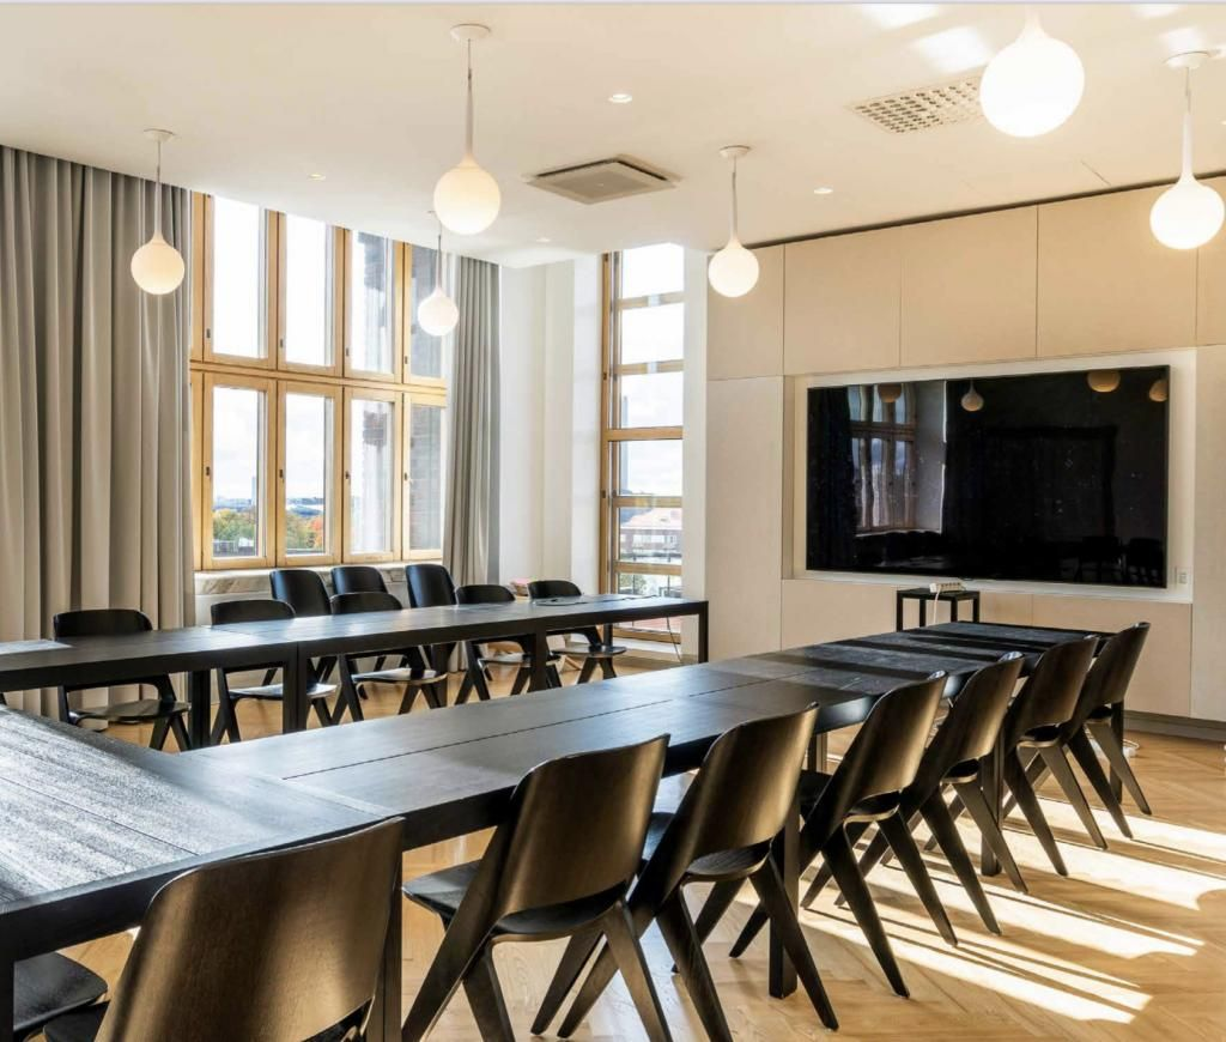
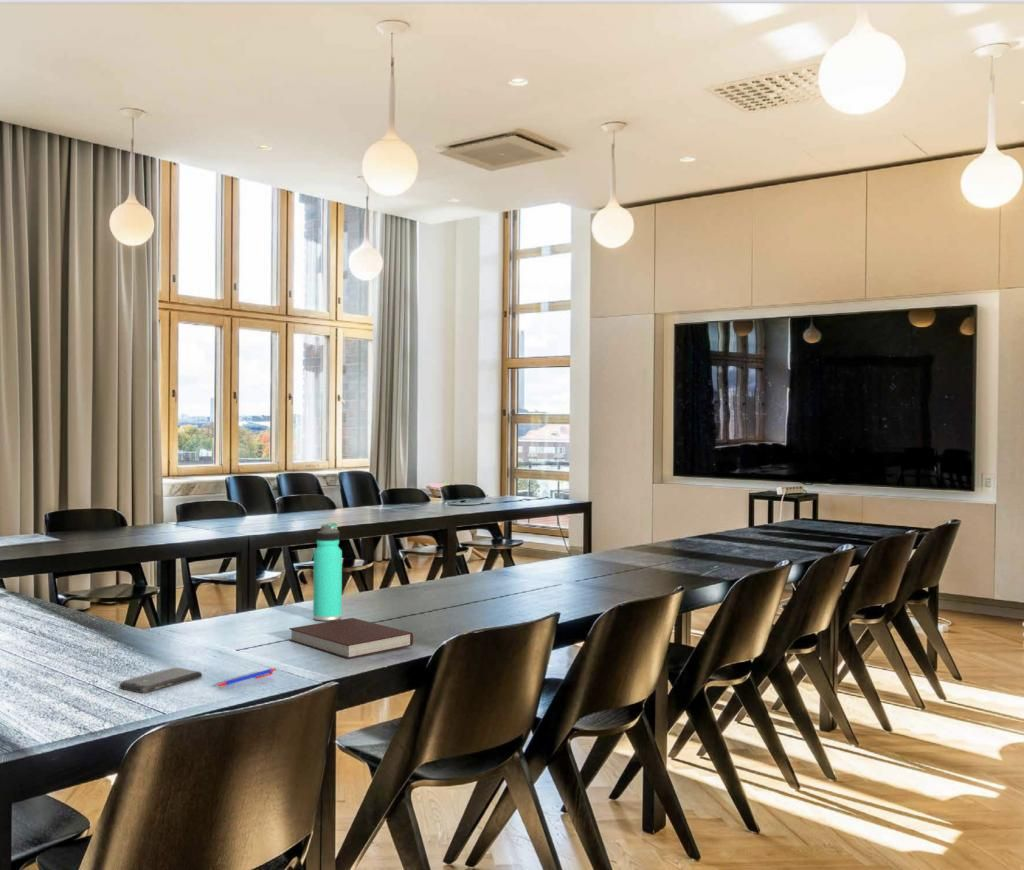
+ notebook (350, 636)
+ smartphone (161, 679)
+ pen (246, 677)
+ thermos bottle (327, 571)
